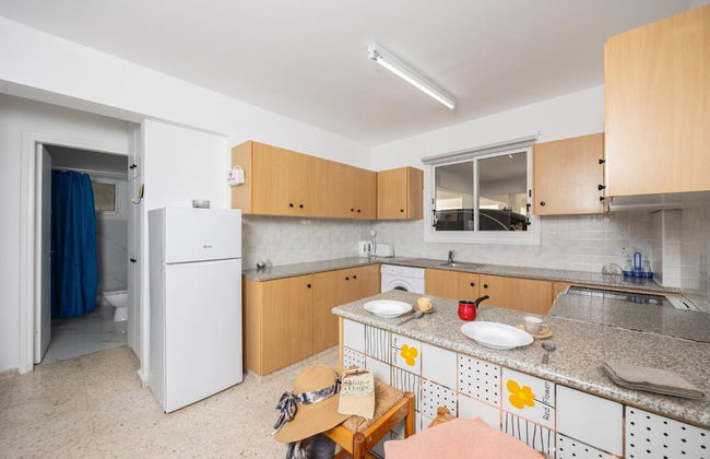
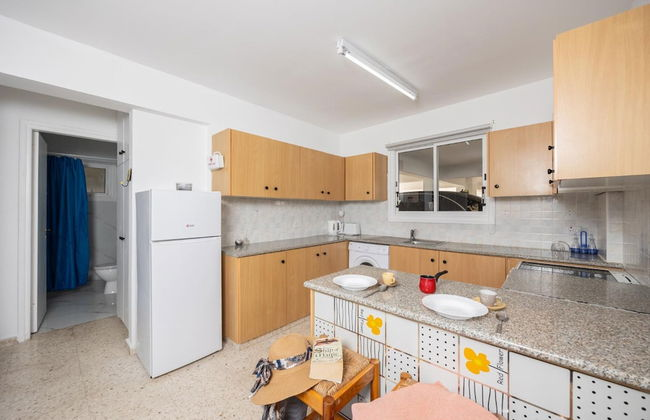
- washcloth (647, 377)
